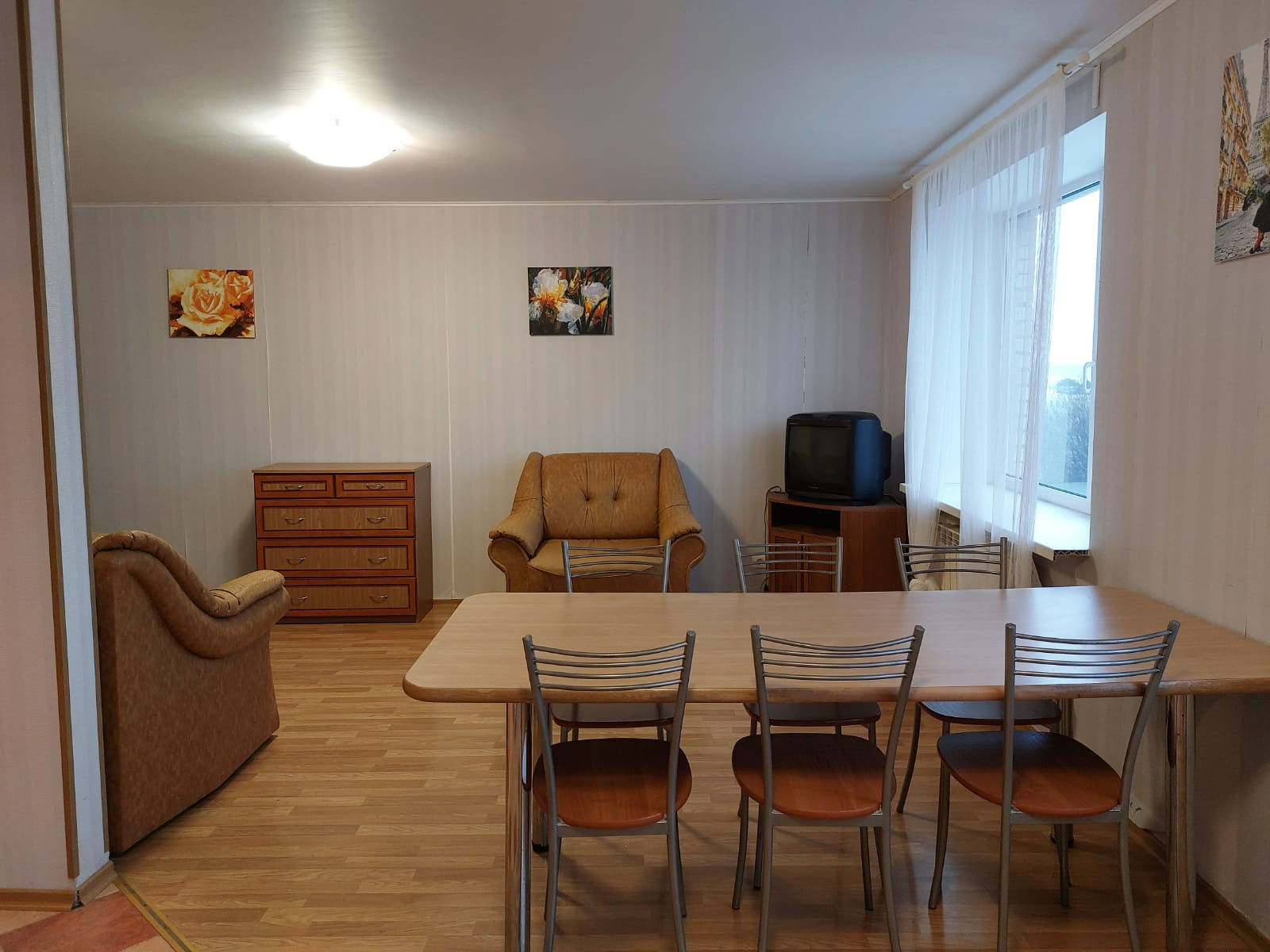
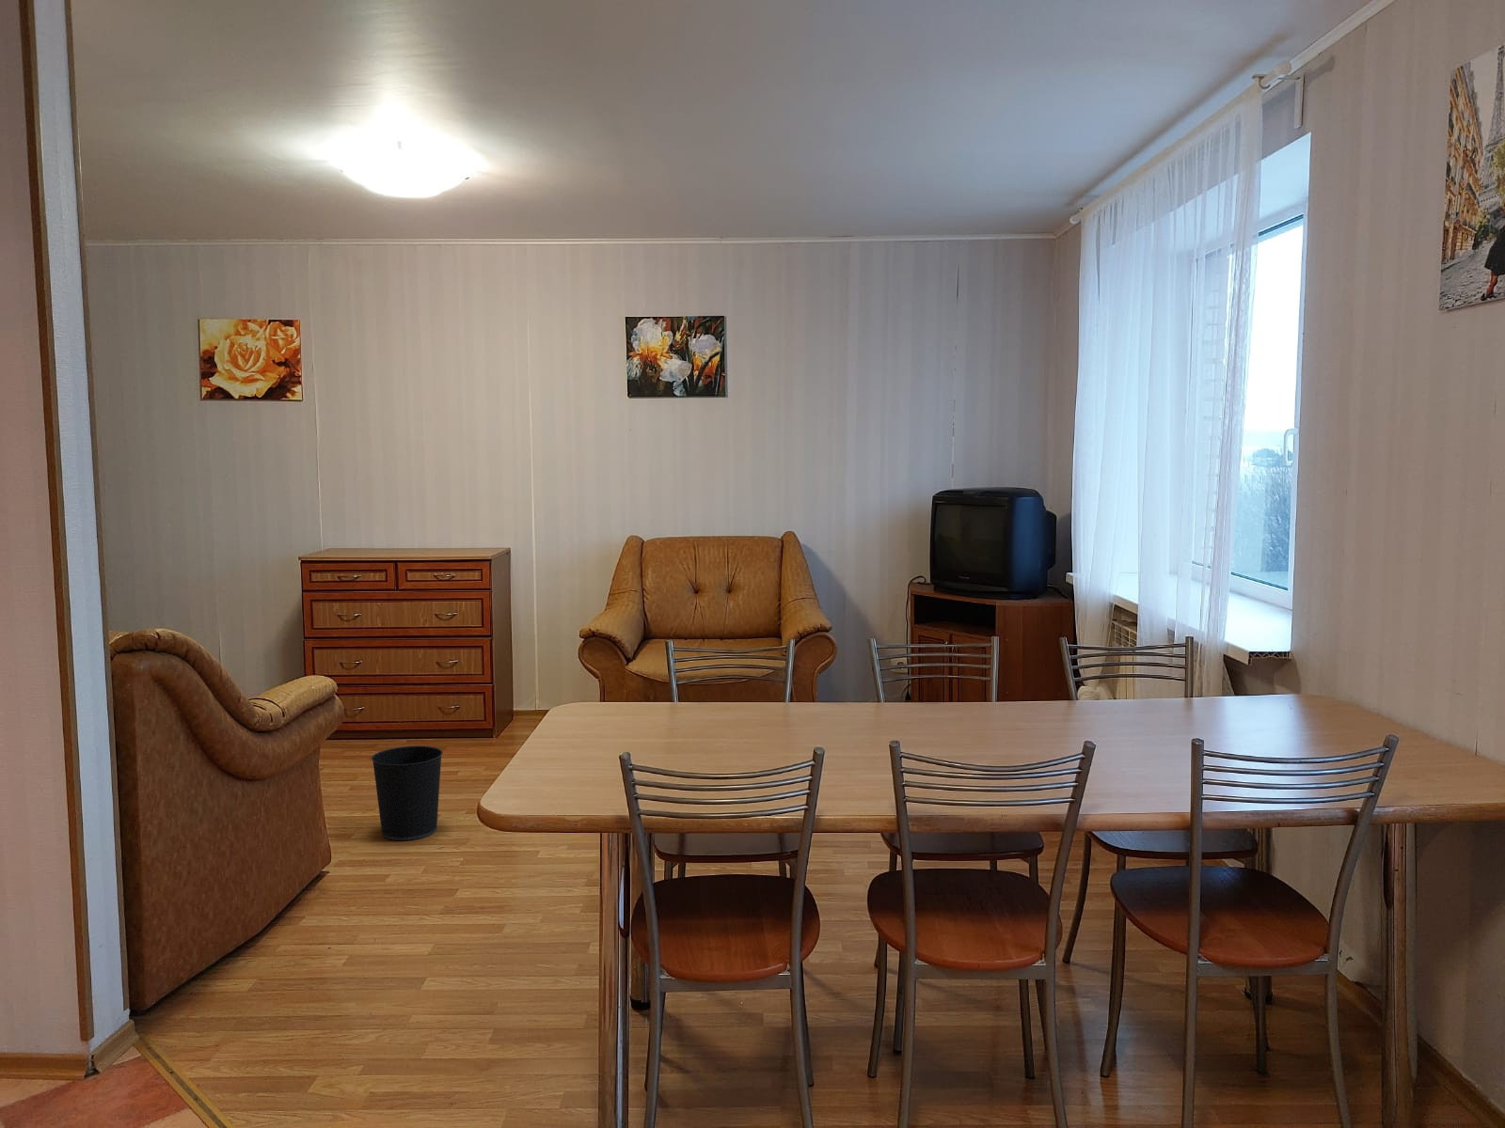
+ wastebasket (408, 793)
